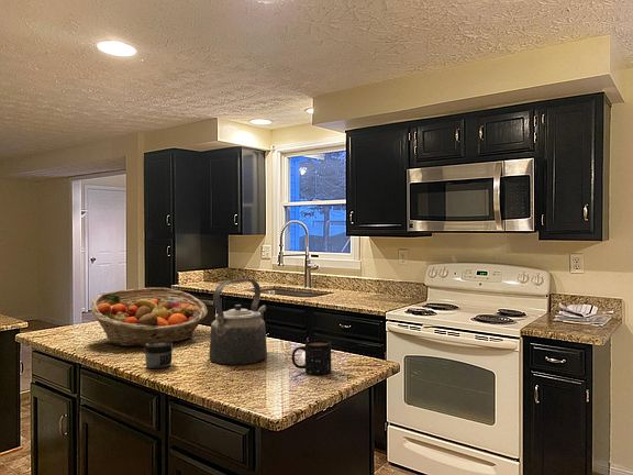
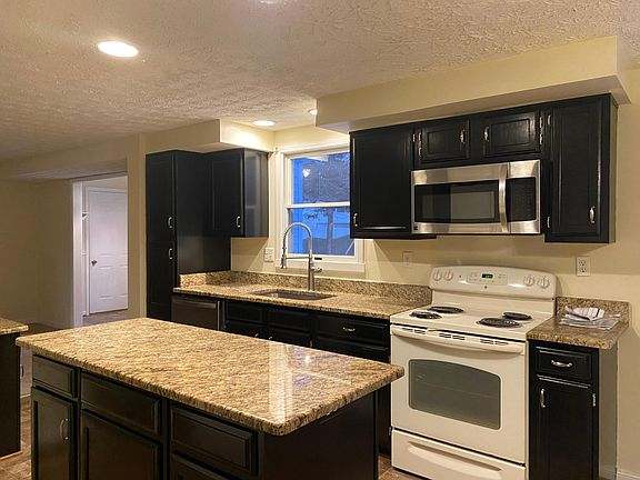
- jar (158, 354)
- kettle (242, 318)
- mug (311, 356)
- fruit basket (151, 314)
